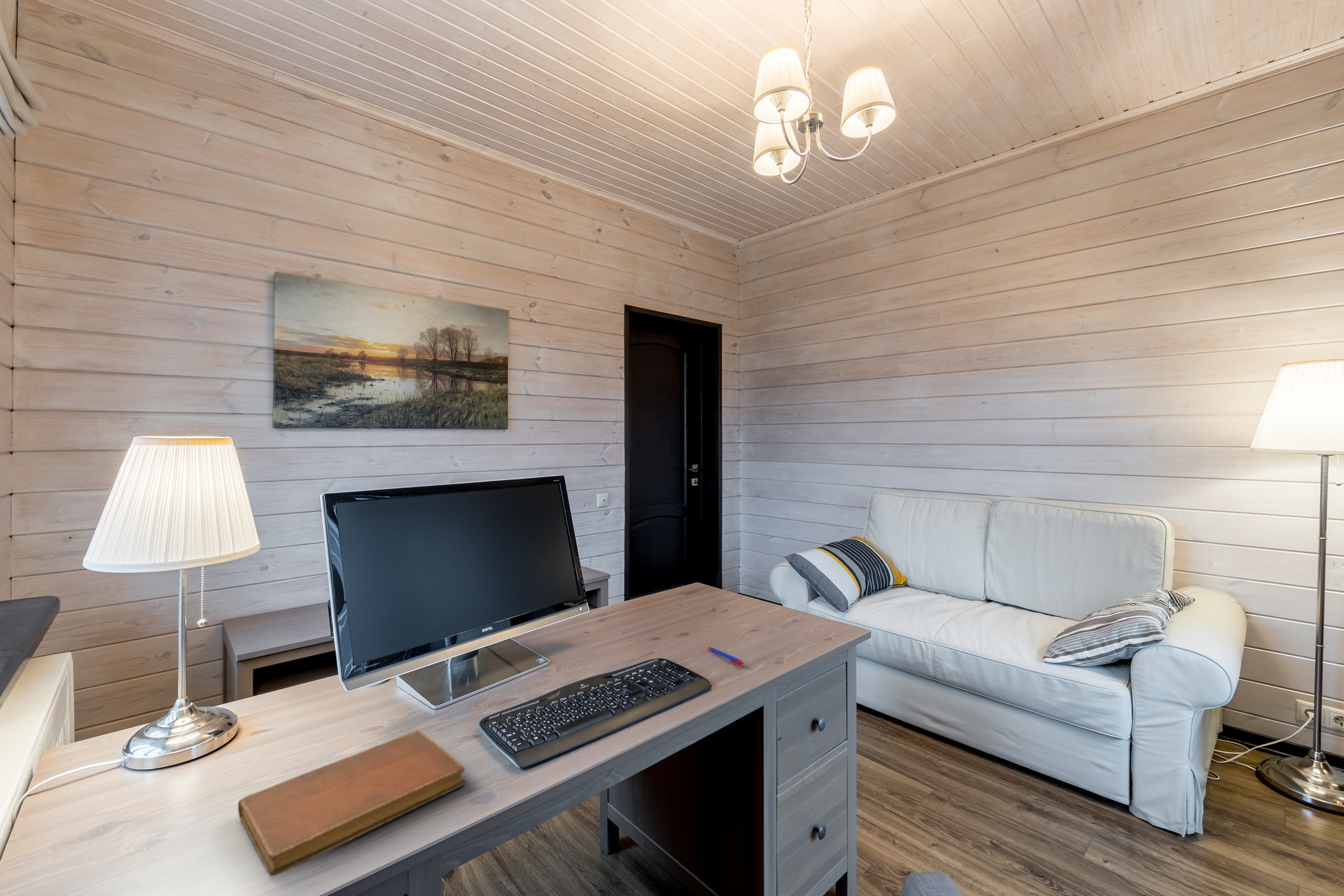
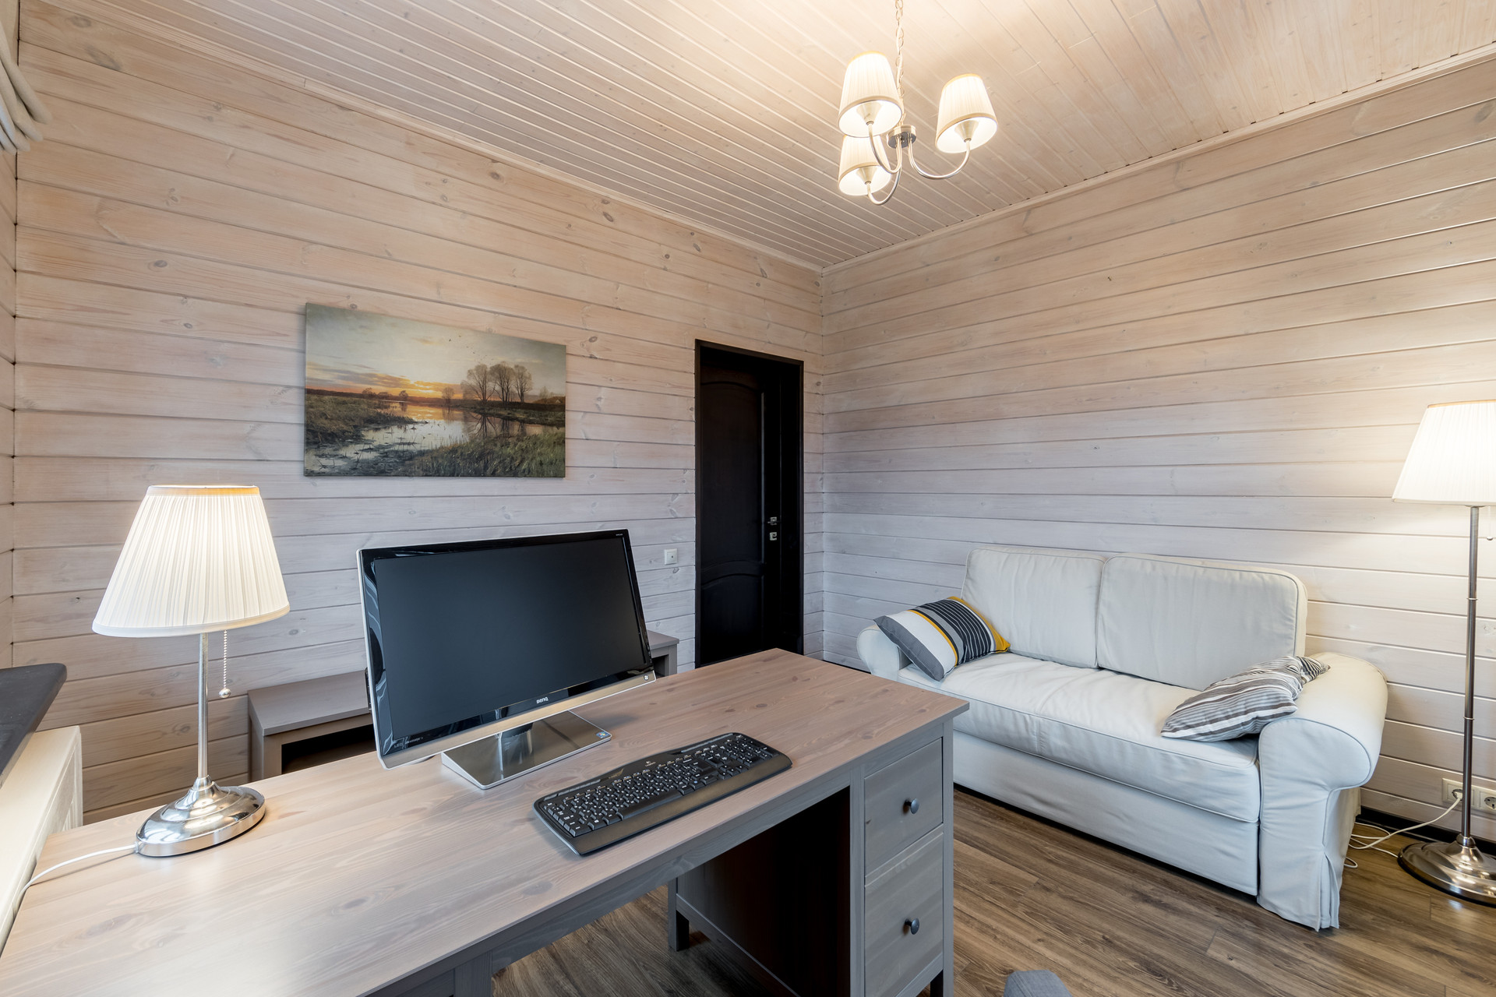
- pen (724, 654)
- notebook (357, 790)
